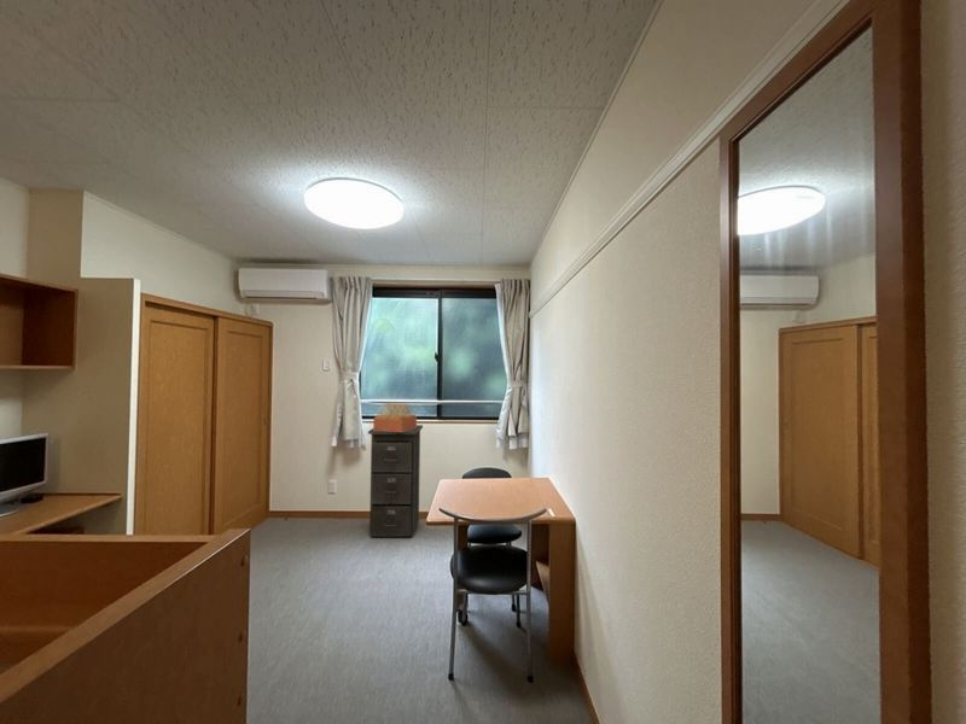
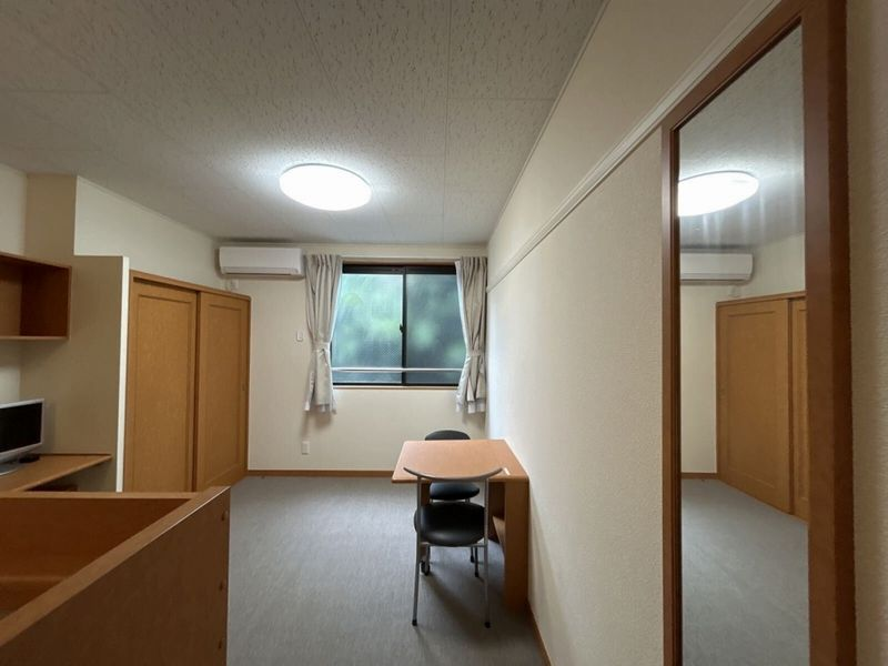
- filing cabinet (395, 479)
- architectural model (395, 415)
